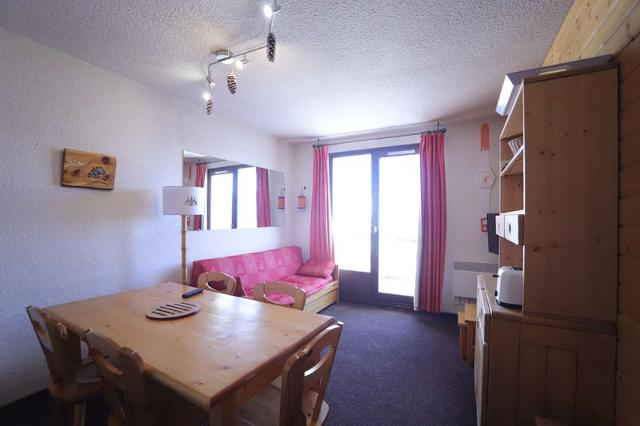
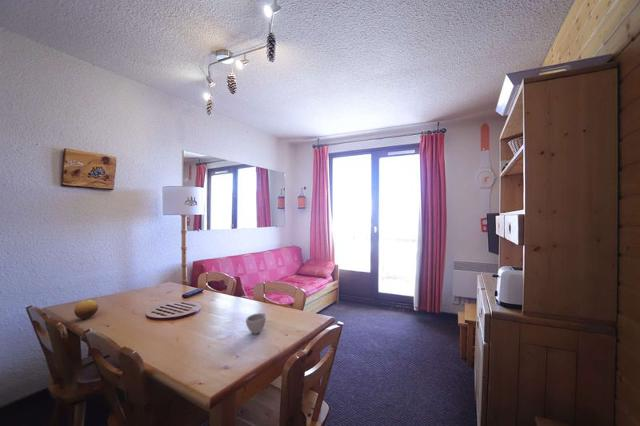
+ cup (257, 323)
+ fruit (86, 309)
